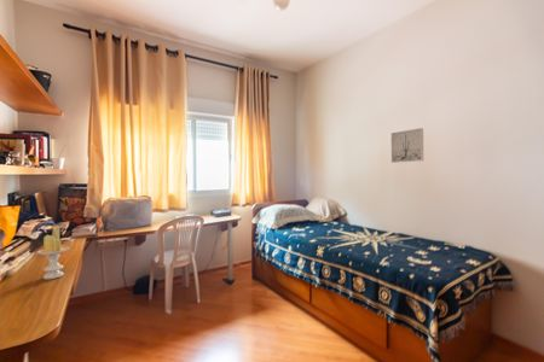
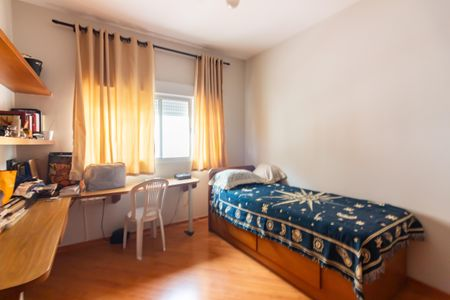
- wall art (406, 146)
- candle (53, 251)
